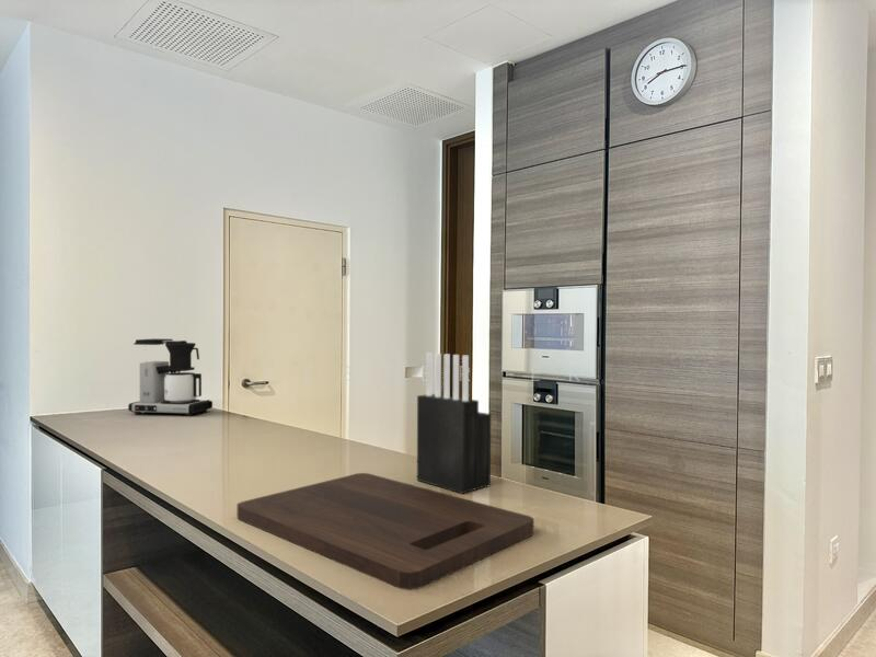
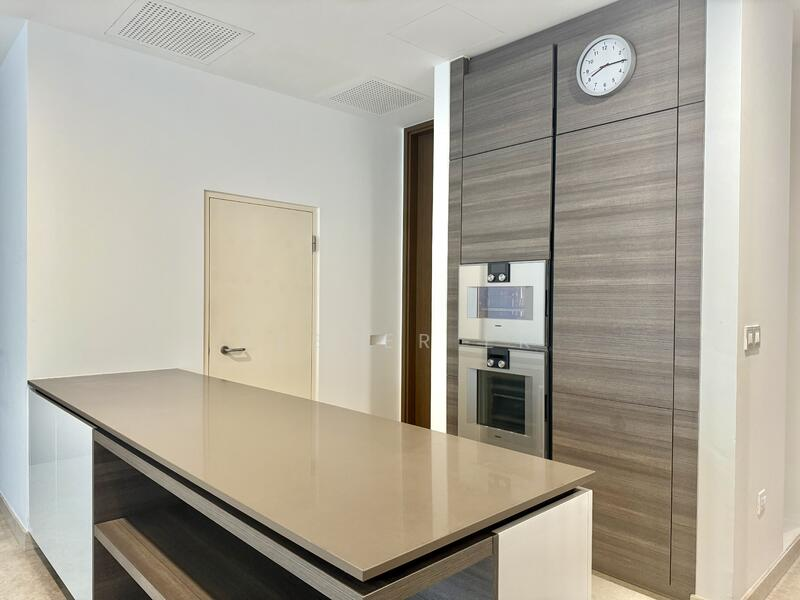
- coffee maker (171, 376)
- knife block (456, 417)
- cutting board (380, 517)
